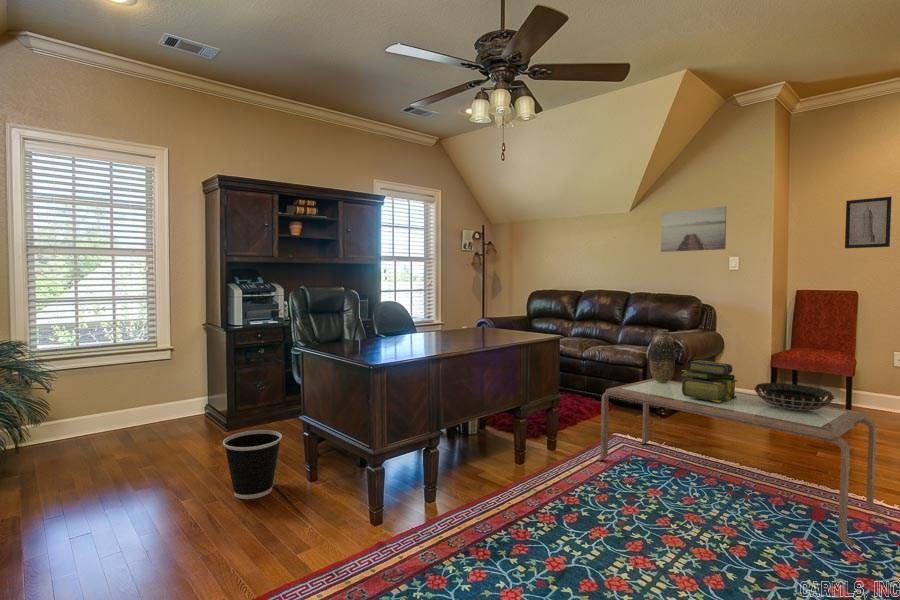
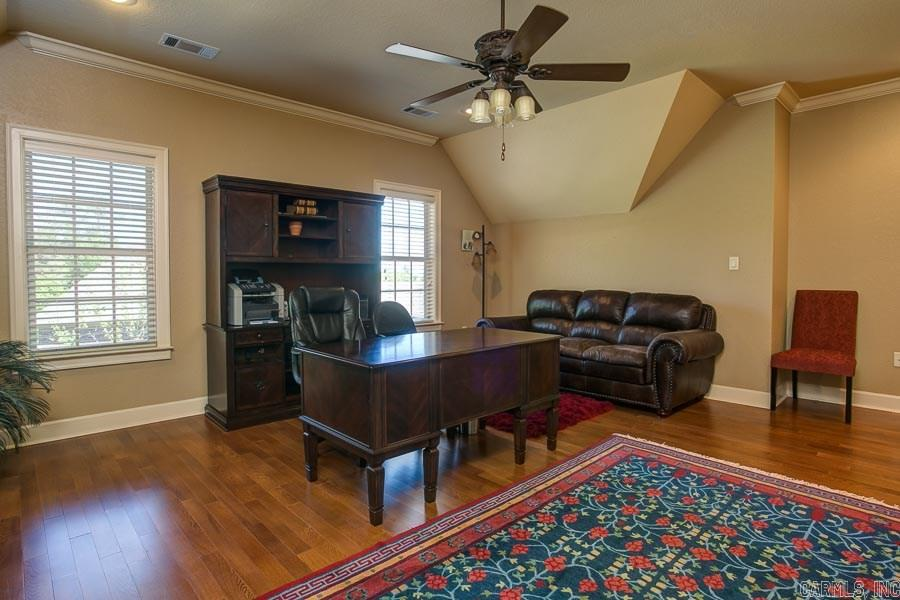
- stack of books (709, 378)
- coffee table (727, 420)
- decorative bowl (793, 398)
- wall art (692, 230)
- vase (662, 355)
- wall art (867, 223)
- wastebasket (253, 464)
